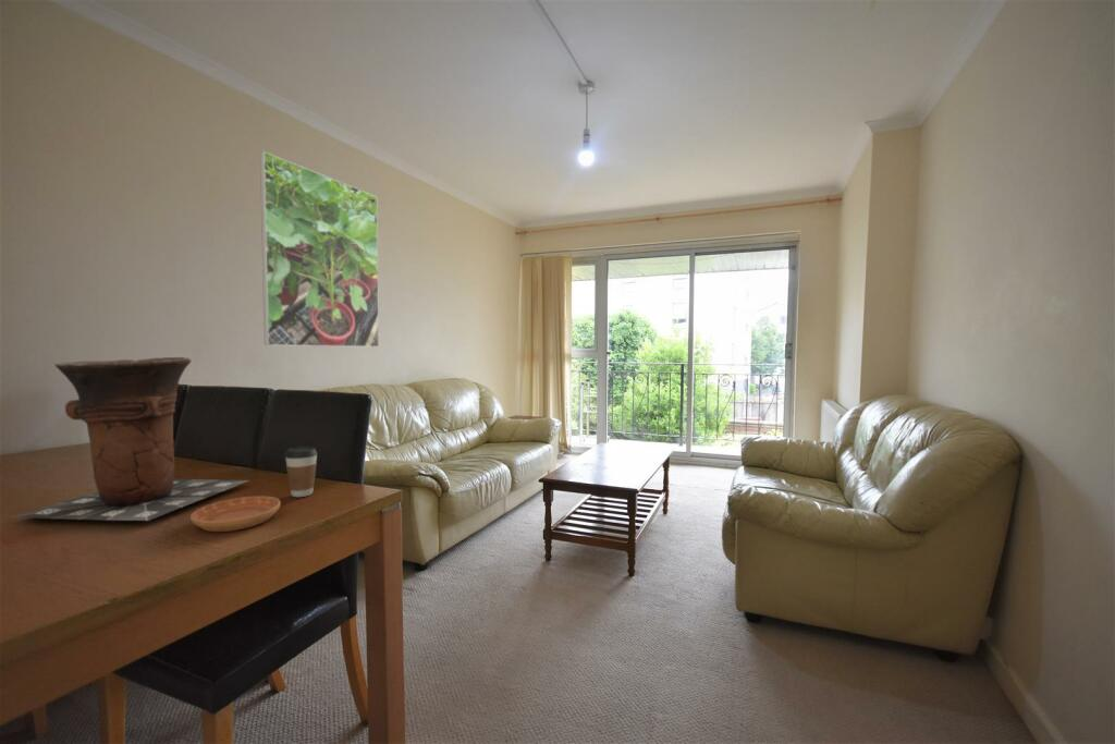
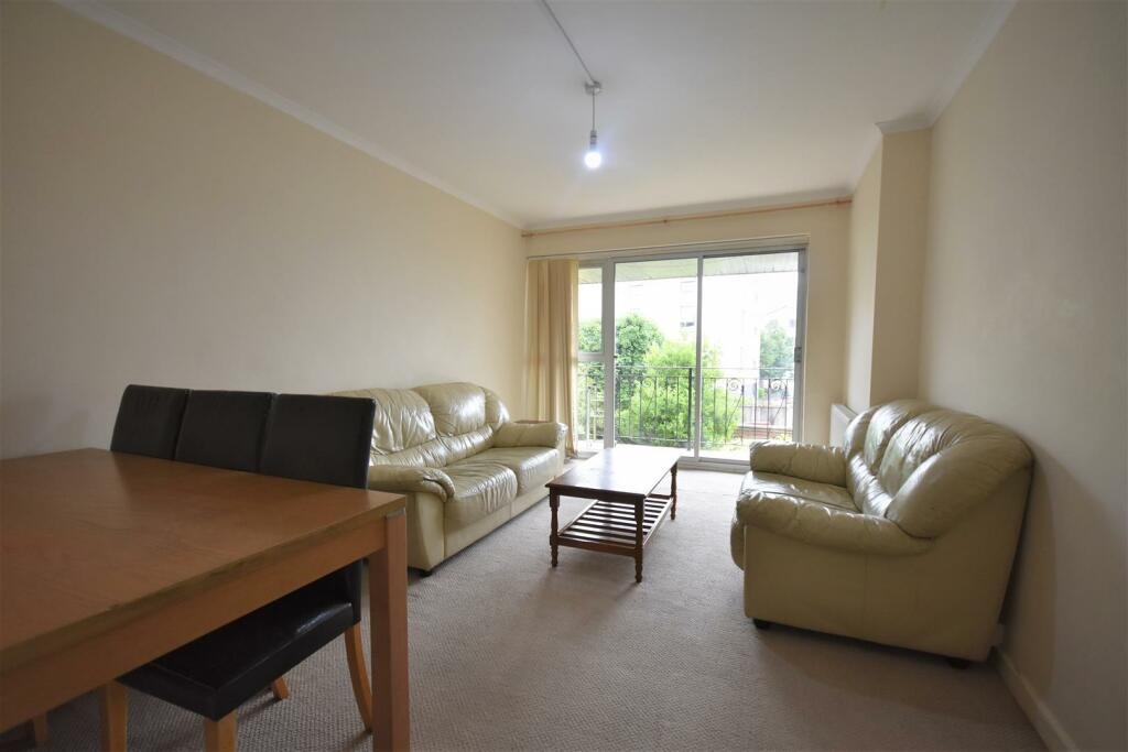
- vase (144, 430)
- coffee cup (302, 471)
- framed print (327, 261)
- saucer (237, 513)
